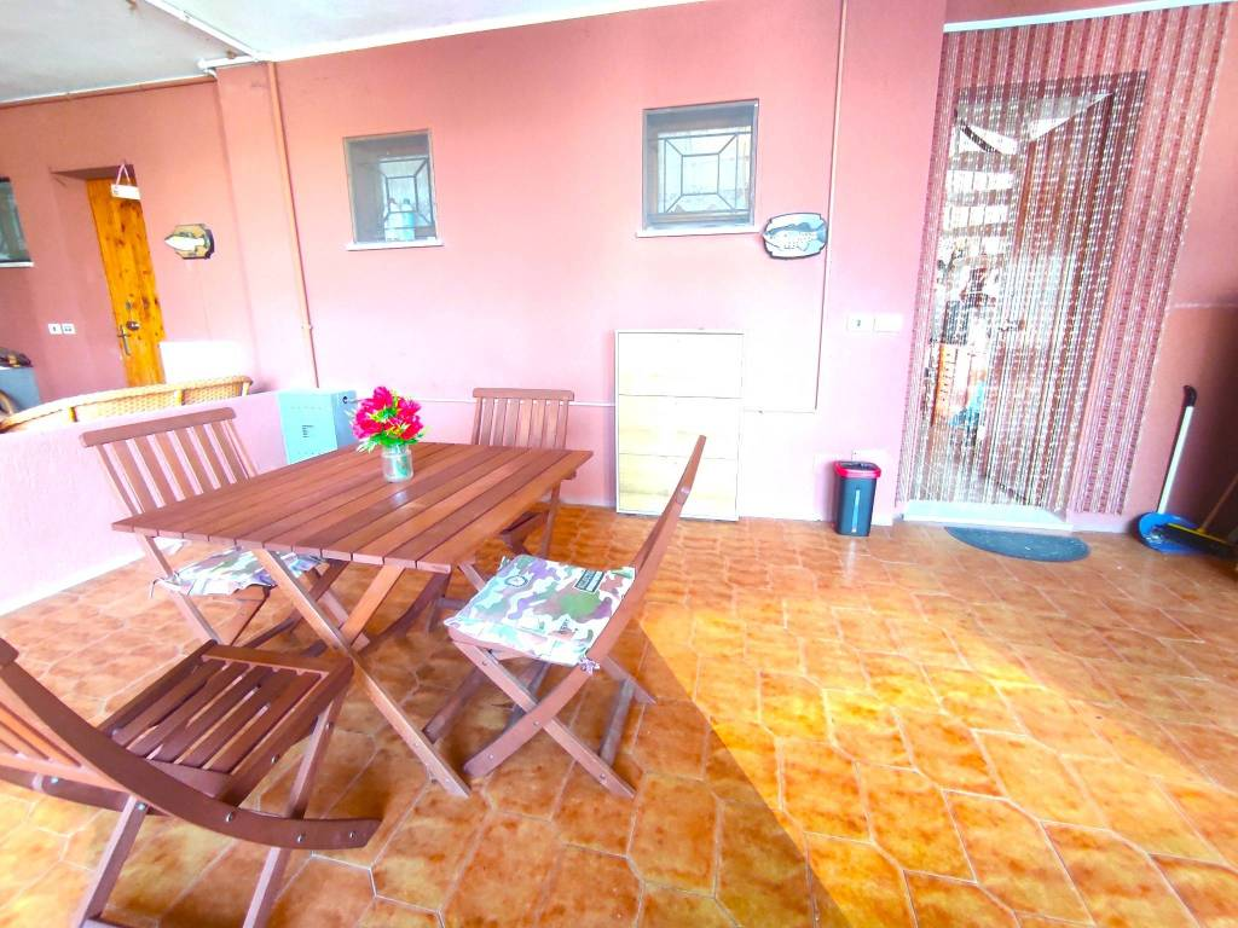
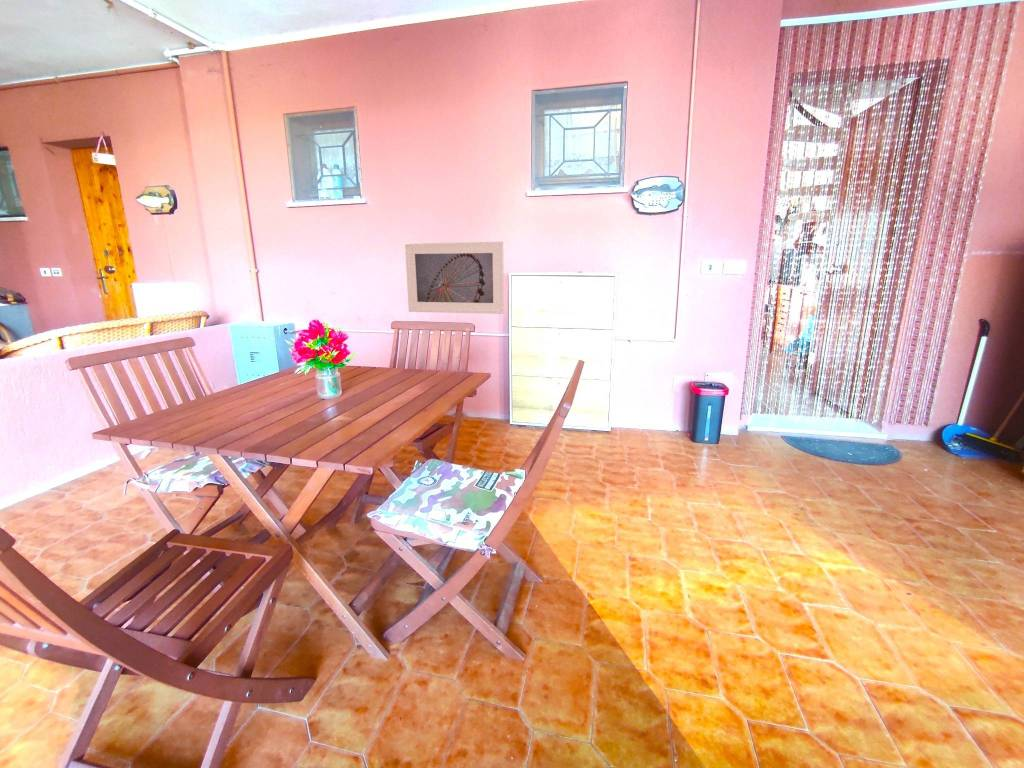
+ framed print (453, 278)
